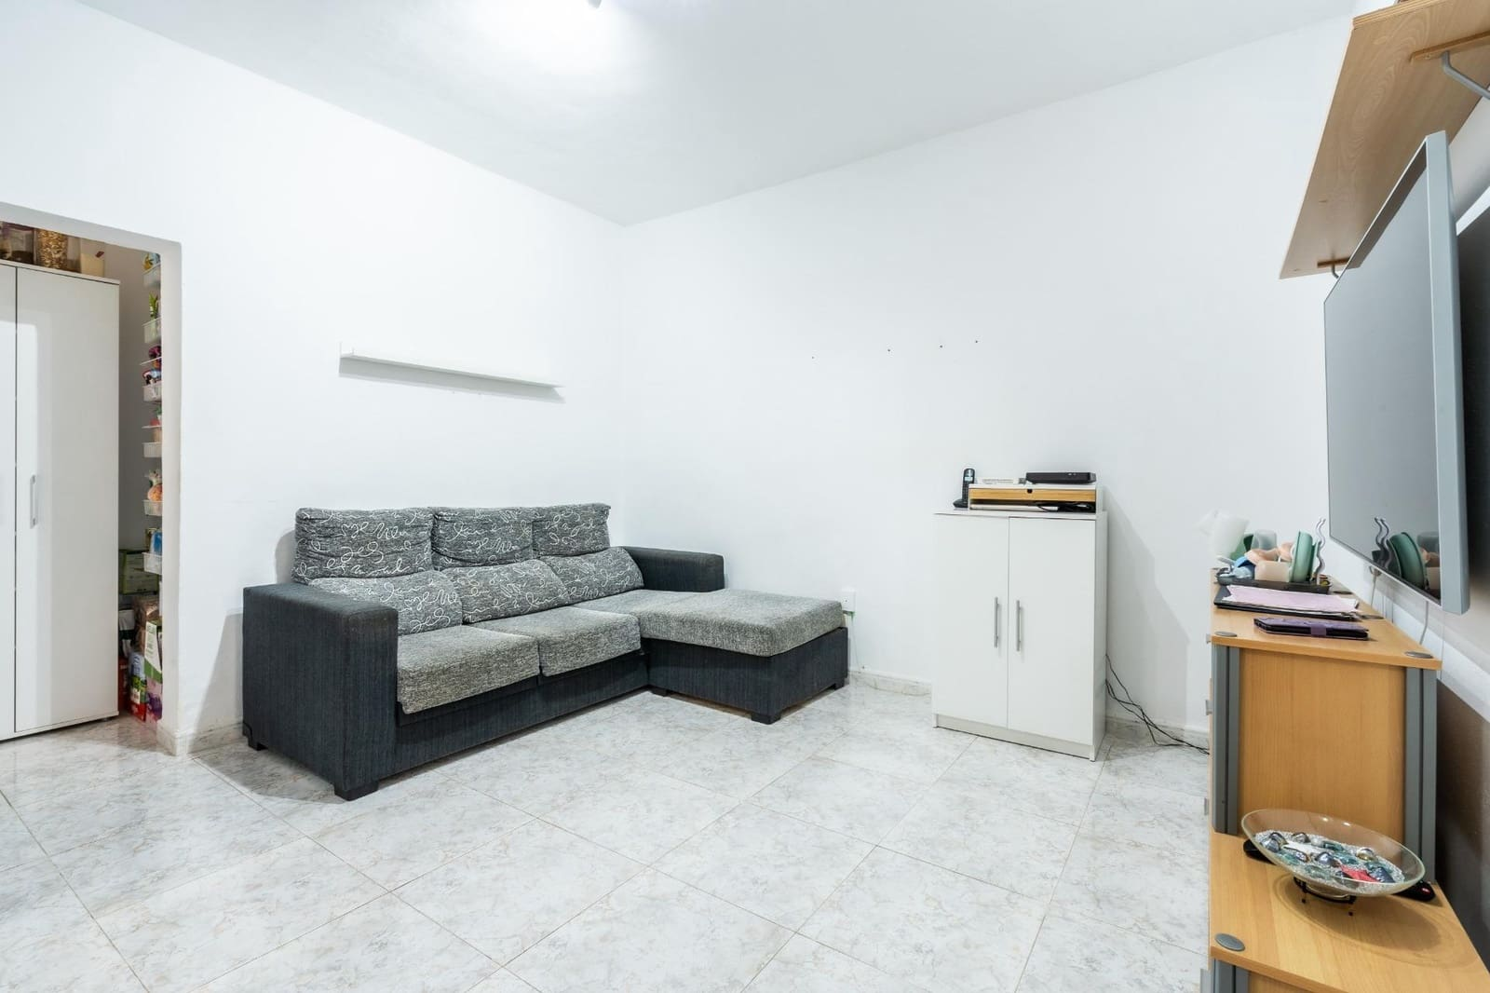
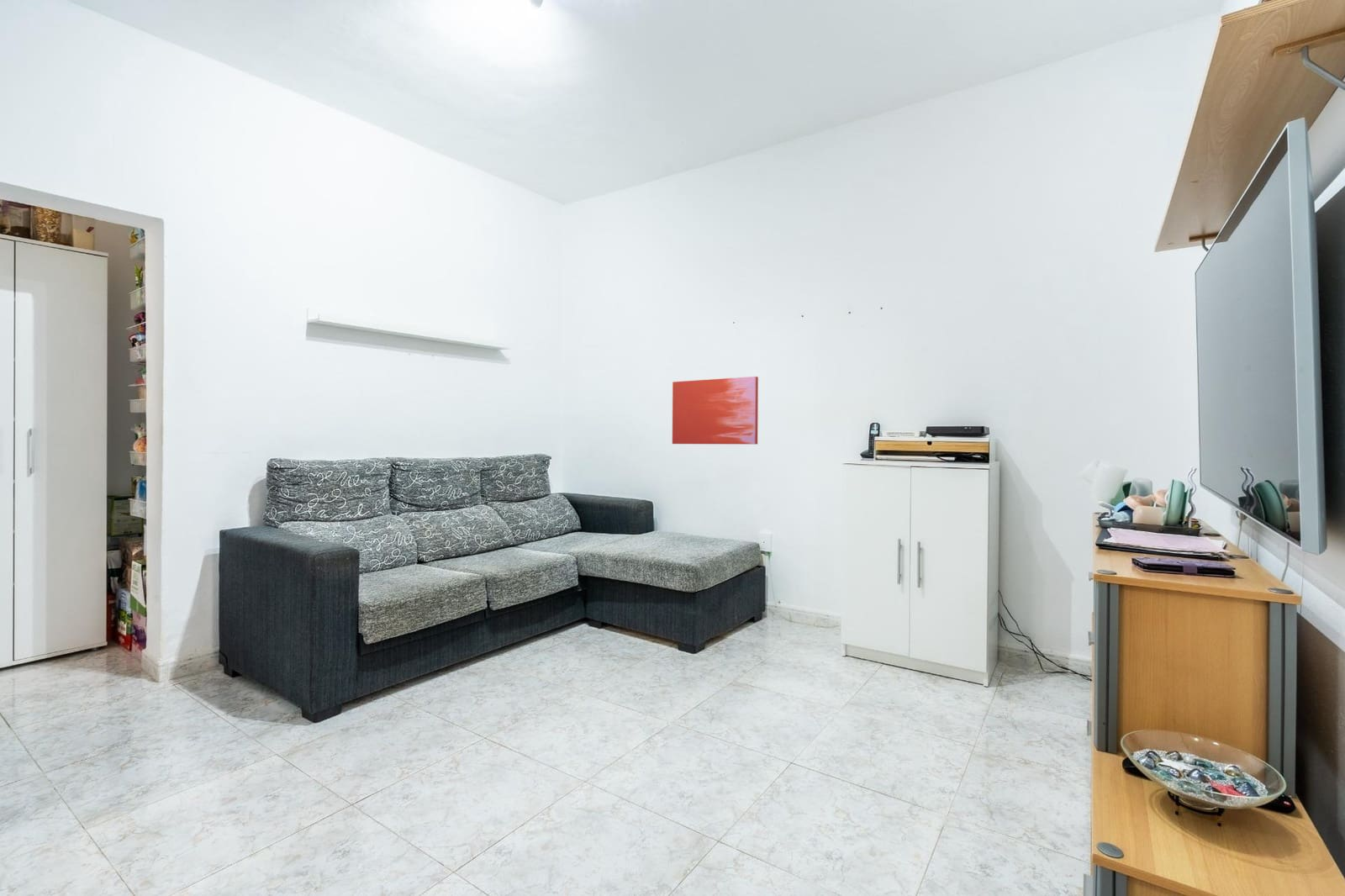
+ wall art (713, 411)
